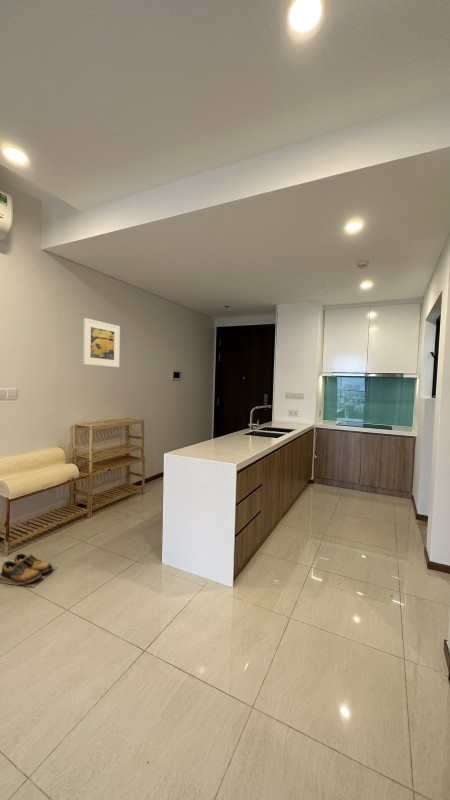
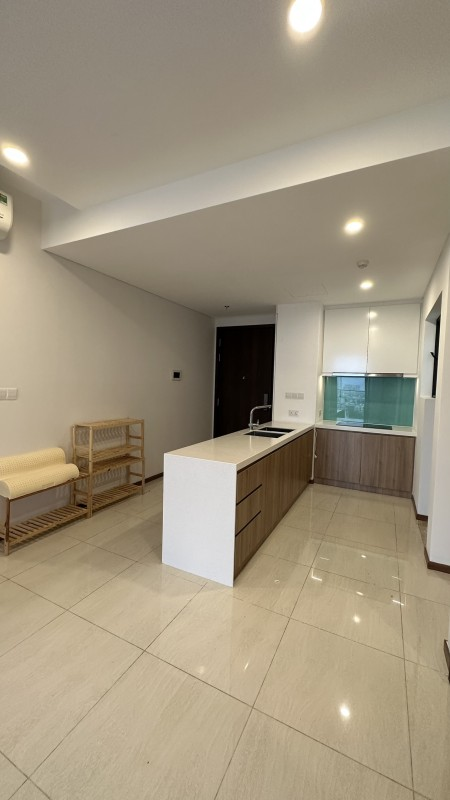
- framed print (102, 344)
- shoes (26, 566)
